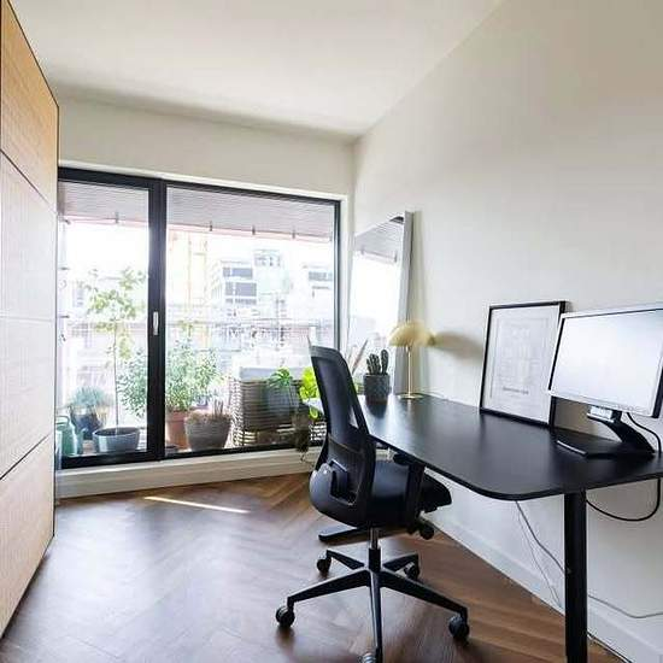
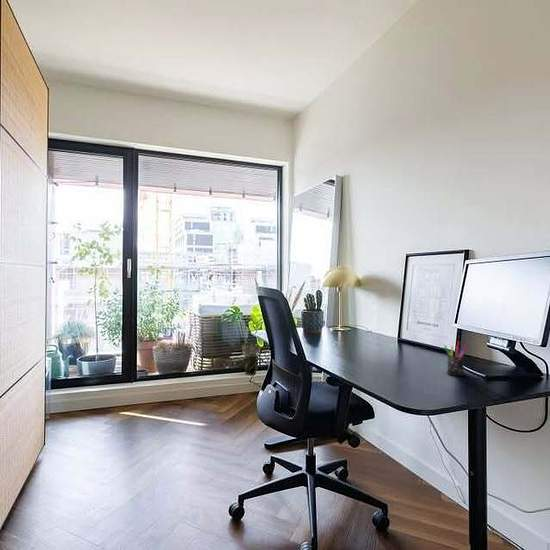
+ pen holder (454, 357)
